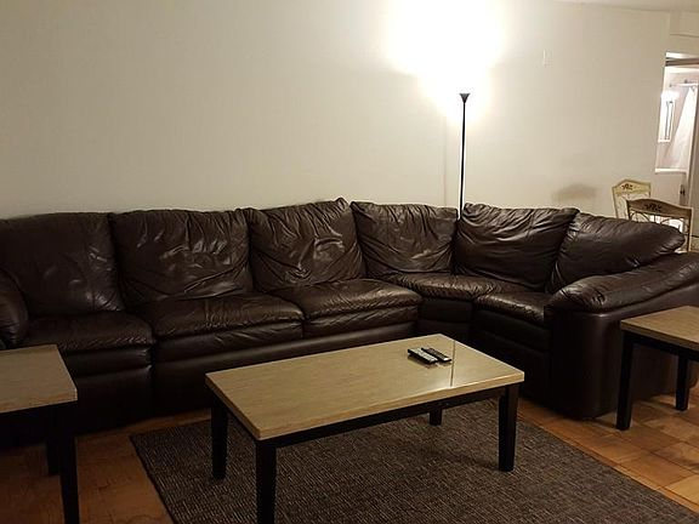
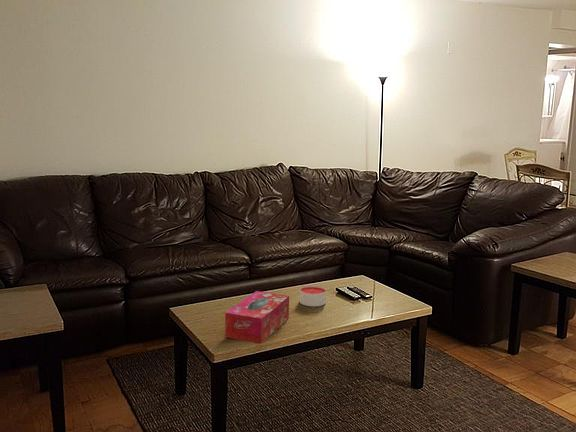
+ candle (312, 295)
+ tissue box (258, 315)
